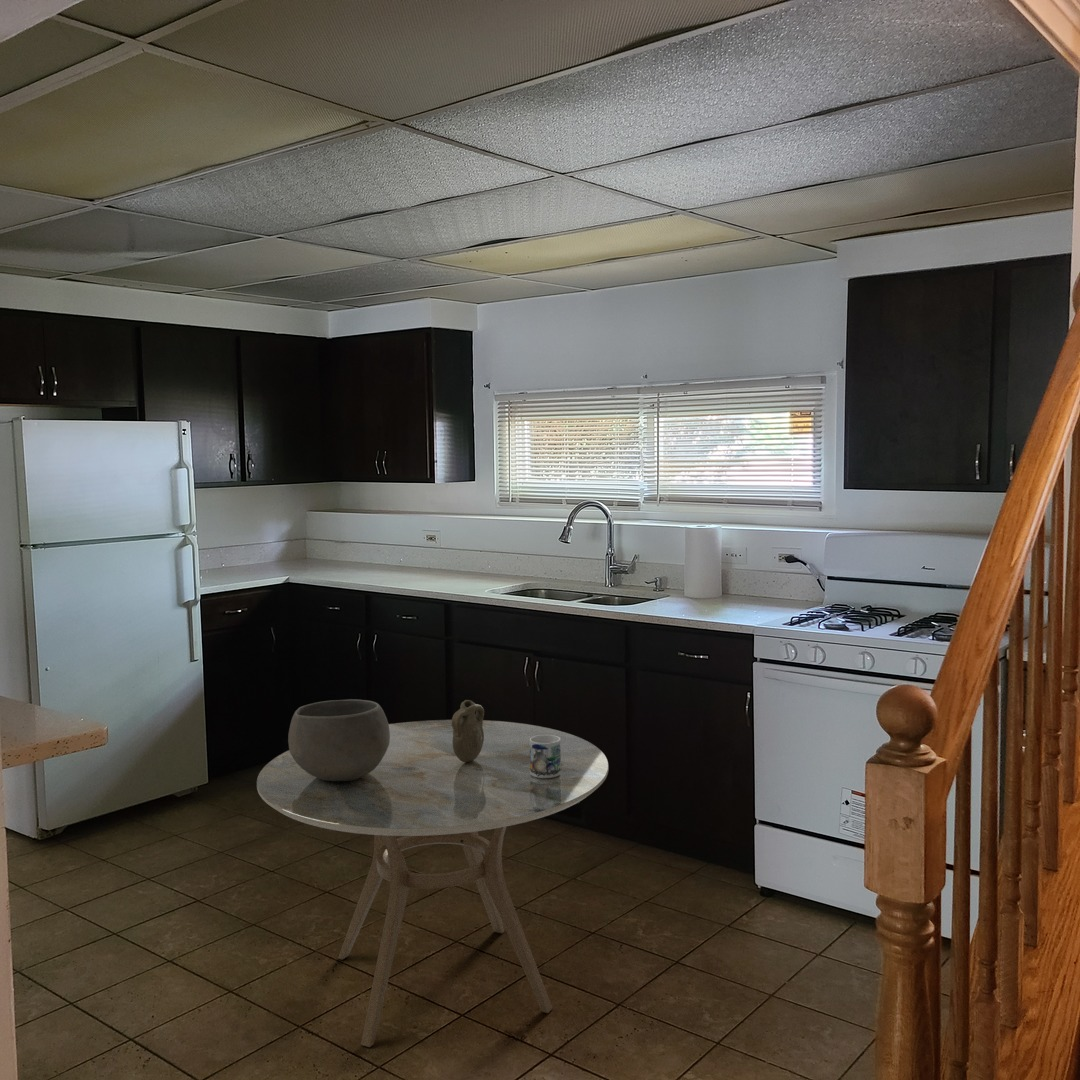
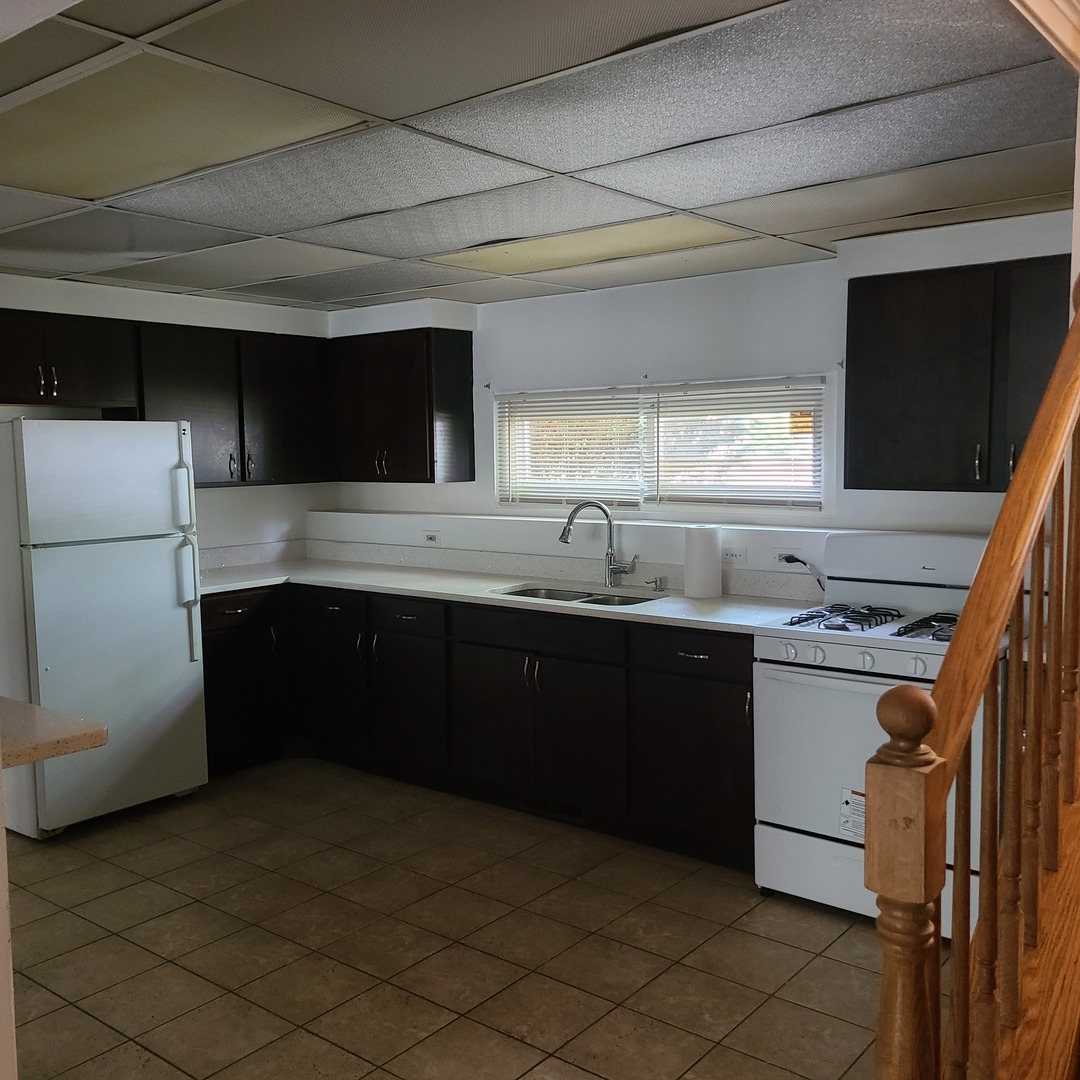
- bowl (340, 740)
- pilgrim flask (467, 730)
- mug (547, 754)
- dining table (438, 875)
